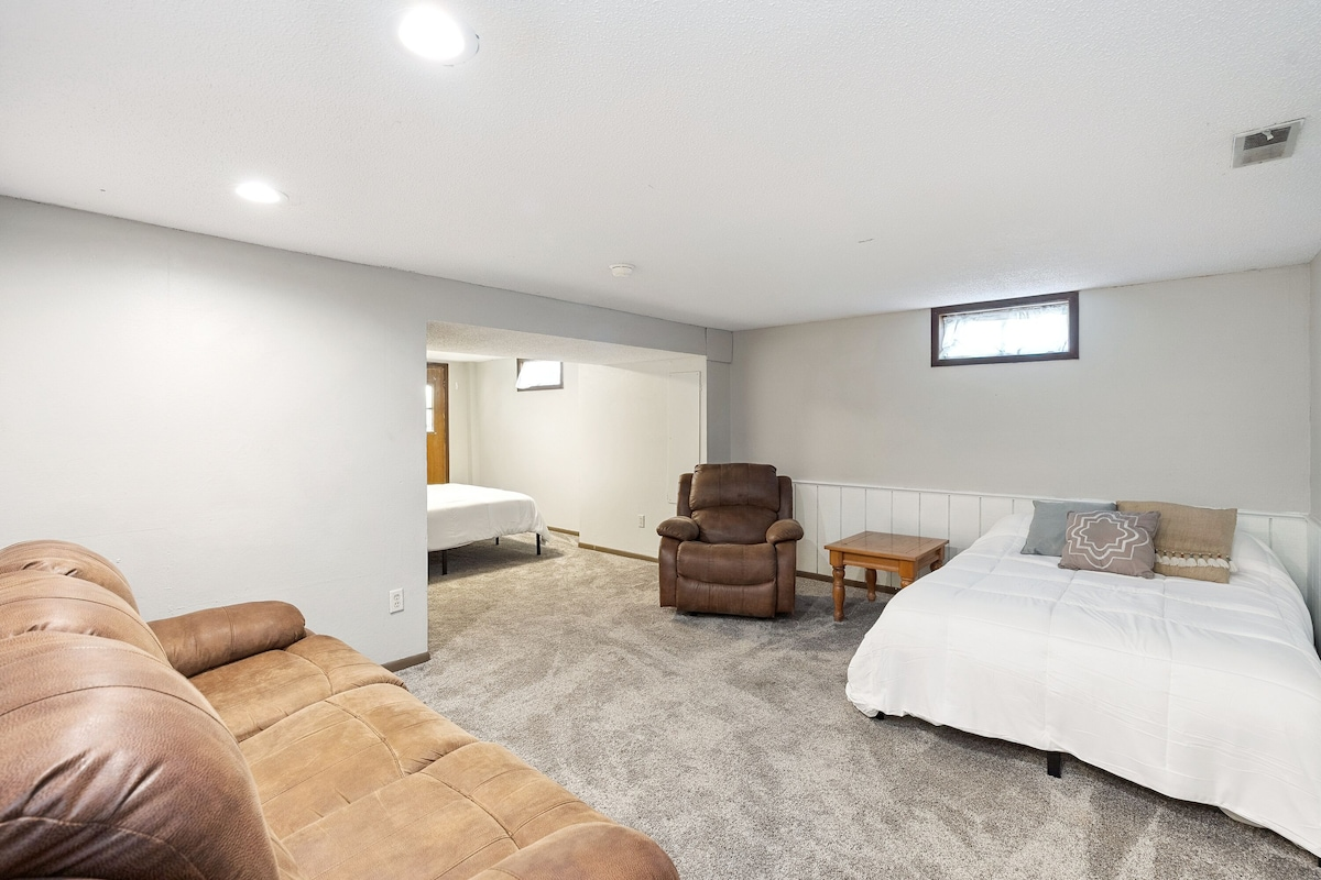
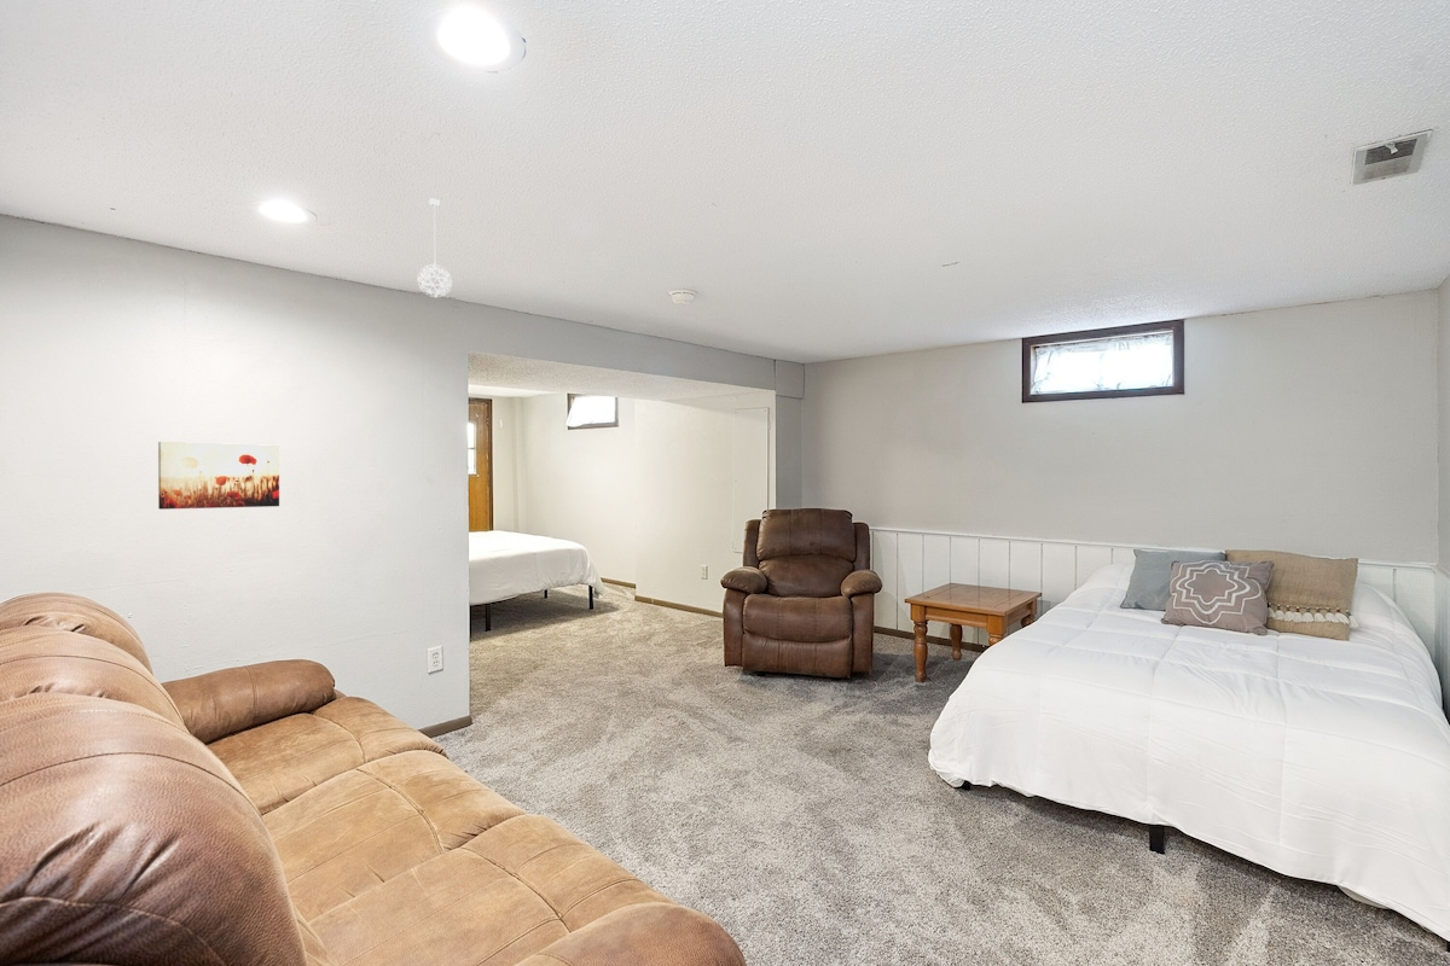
+ pendant light (434, 249)
+ wall art (221, 476)
